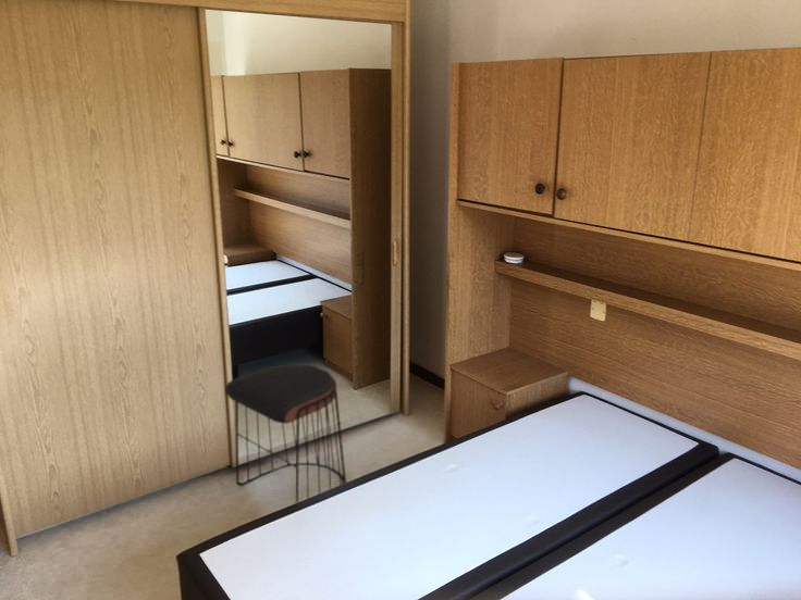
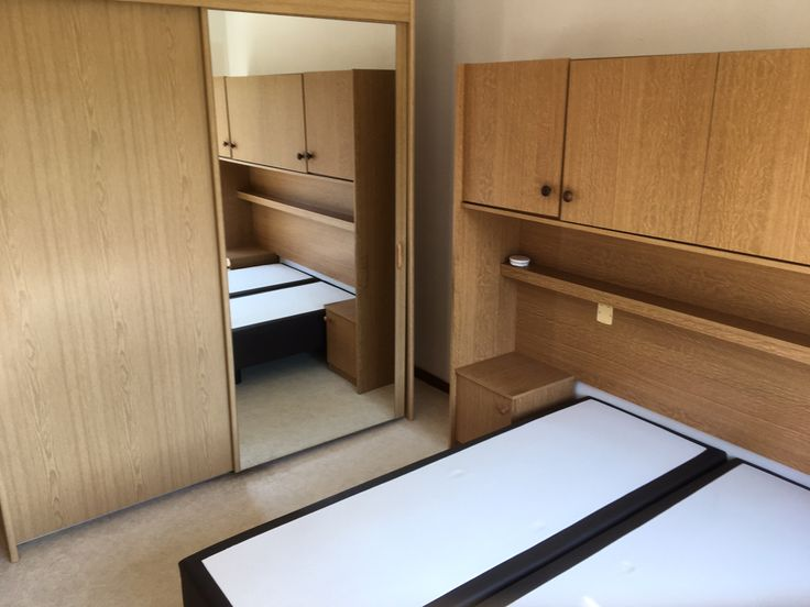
- stool (296, 435)
